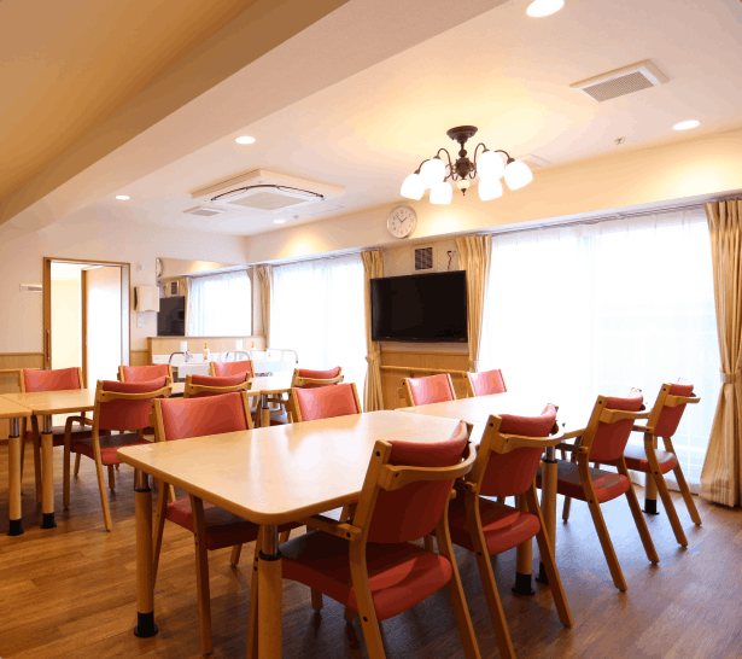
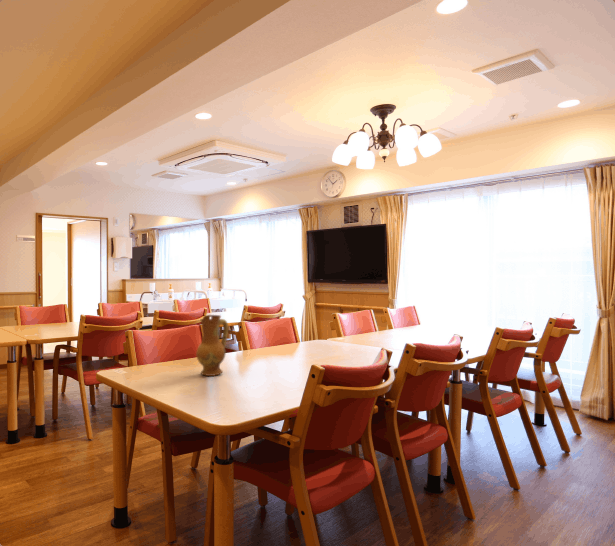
+ ceramic jug (212, 344)
